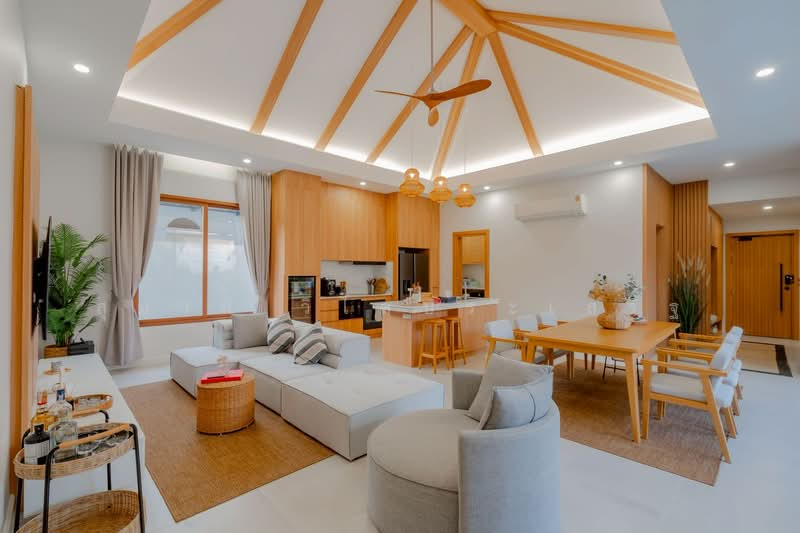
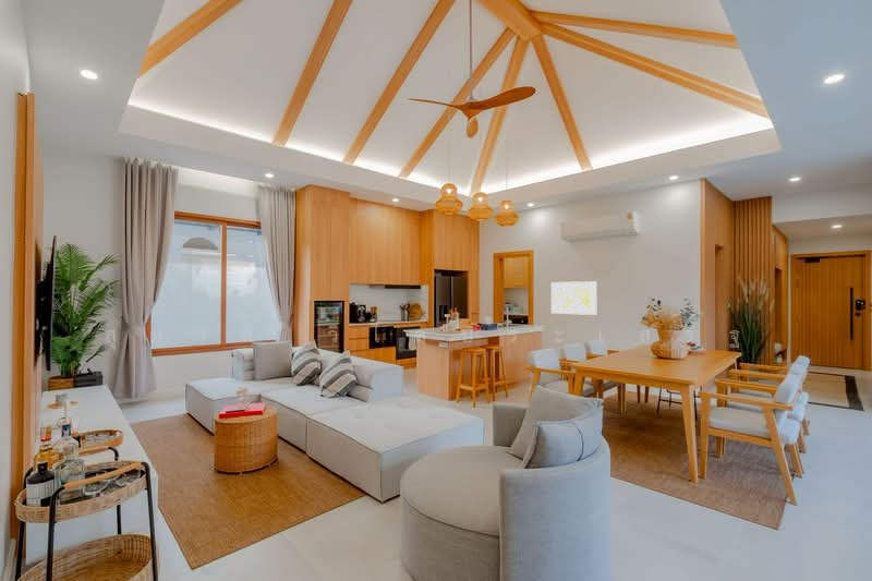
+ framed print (572, 298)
